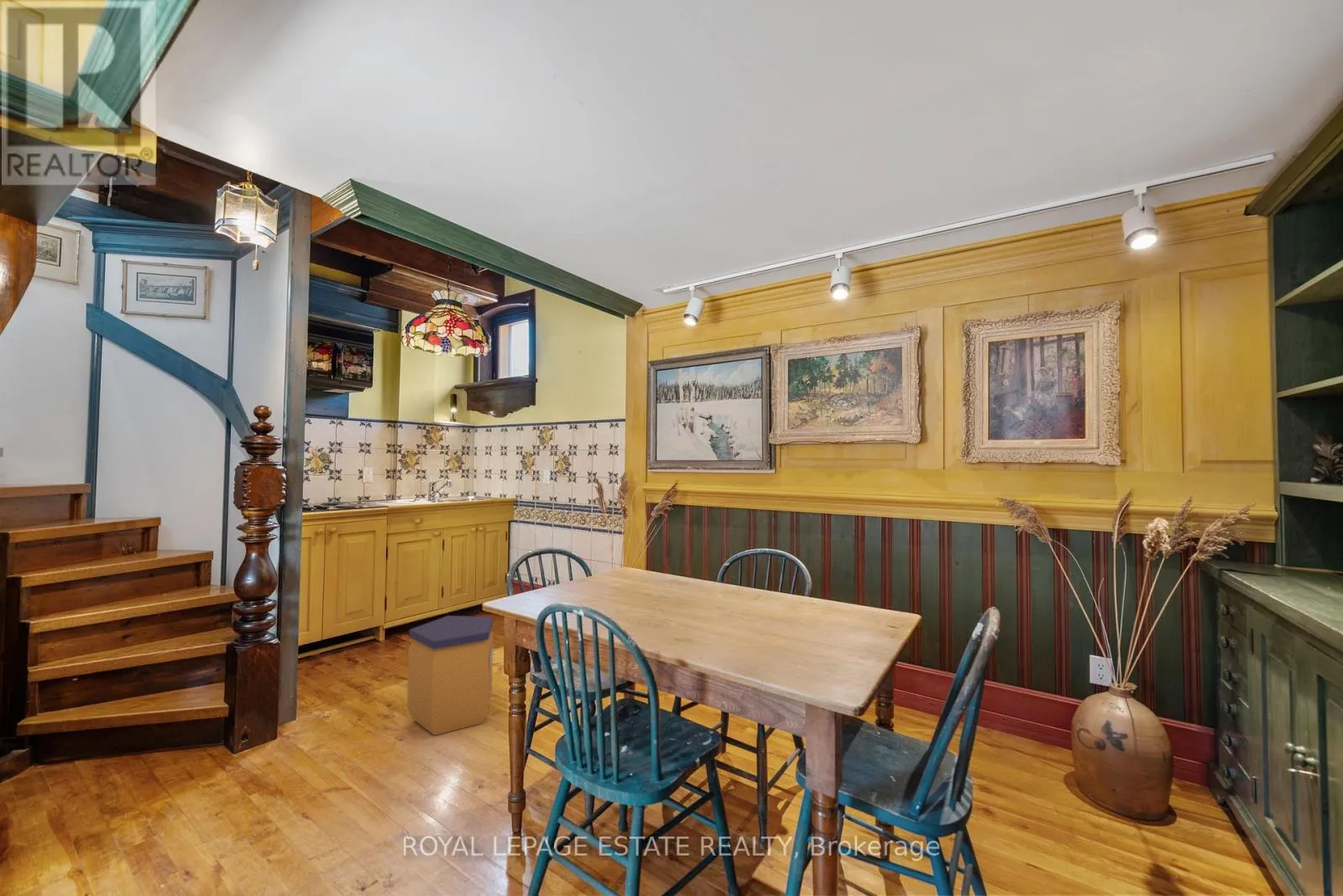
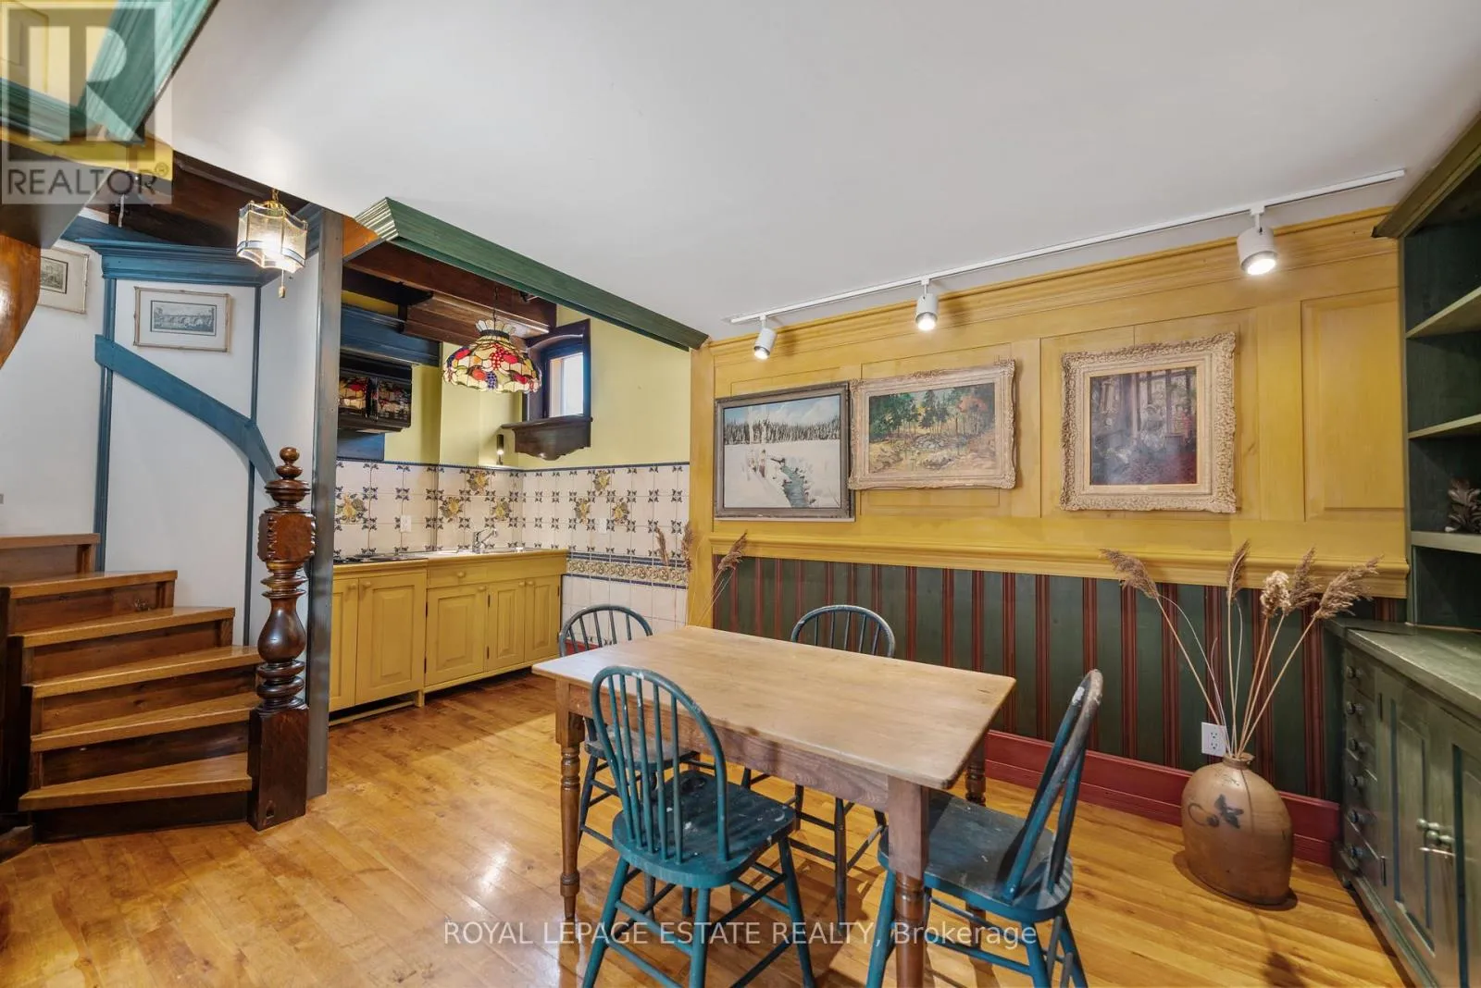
- trash can (450, 671)
